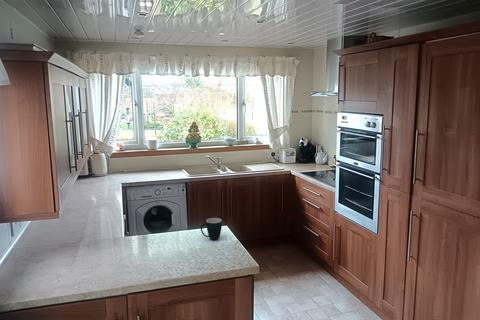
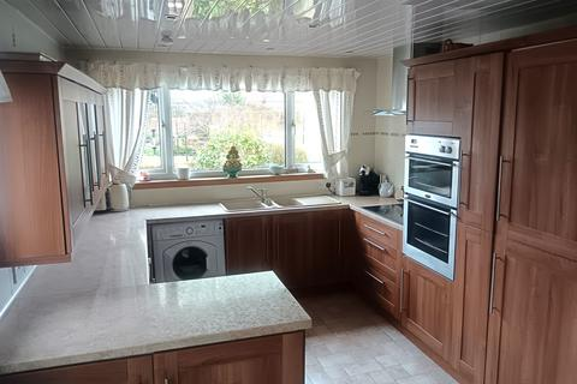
- mug (211, 229)
